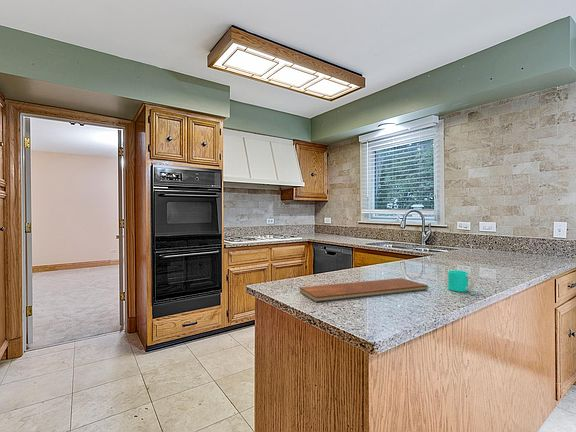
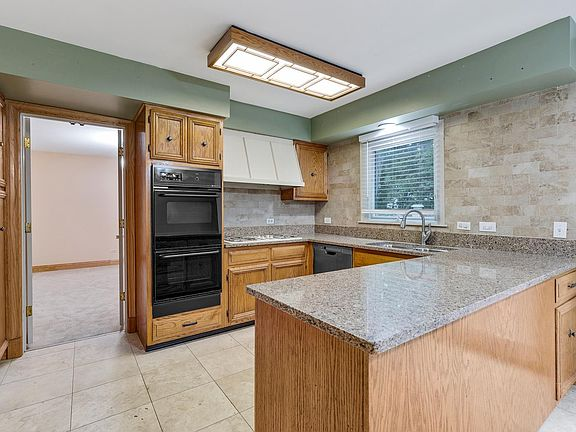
- cup (461, 281)
- chopping board (364, 288)
